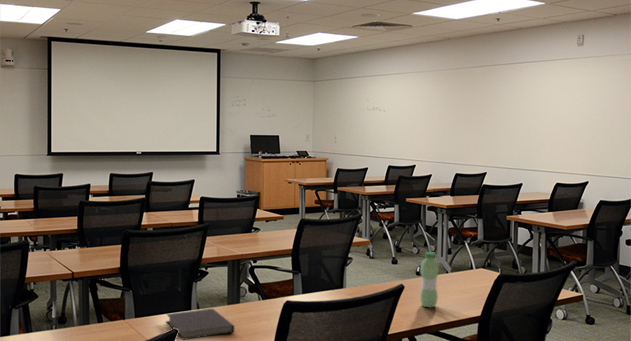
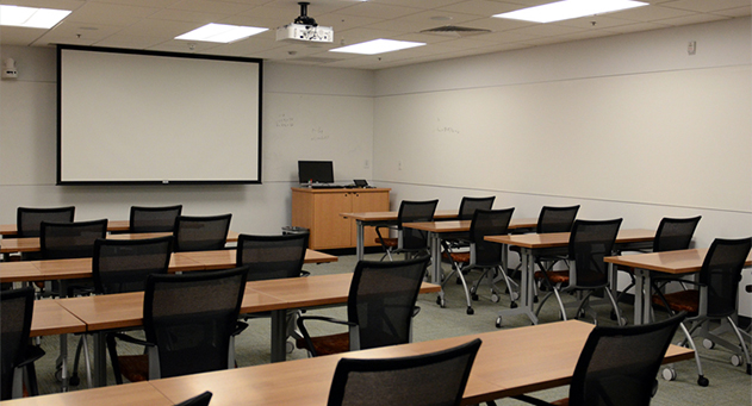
- water bottle (429, 279)
- notebook (199, 323)
